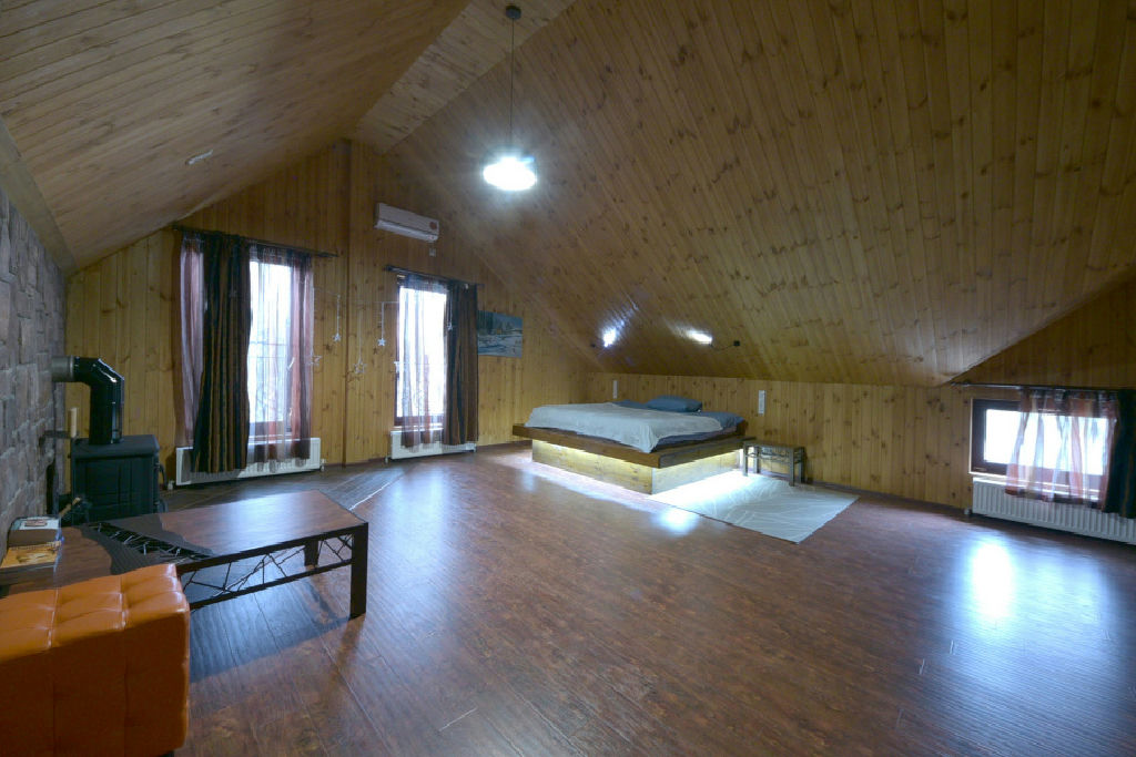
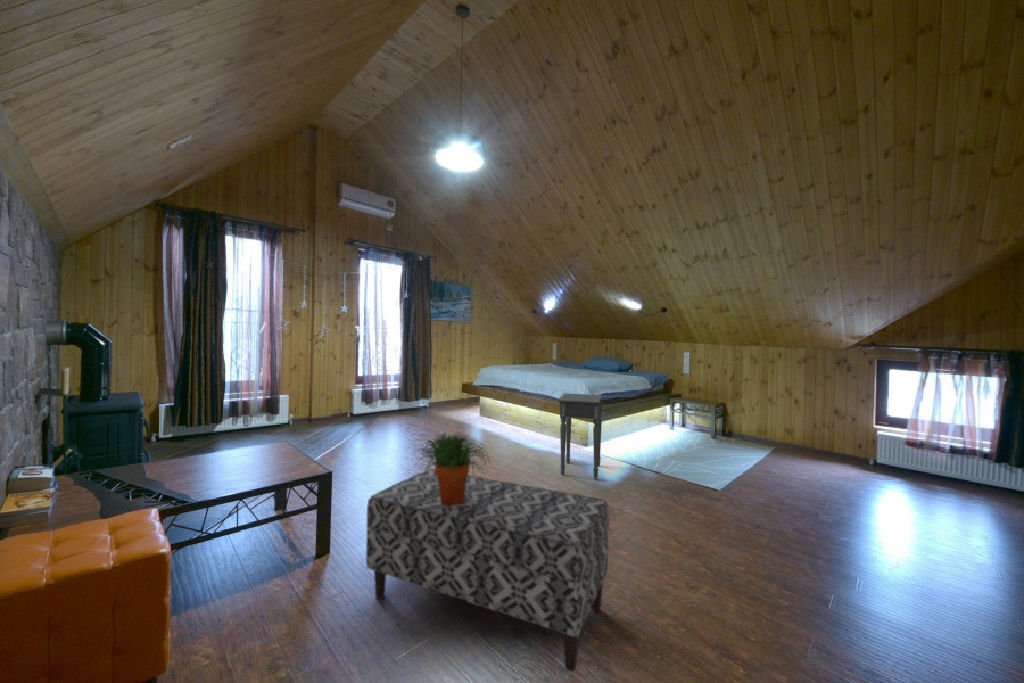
+ bench (487, 550)
+ potted plant (452, 466)
+ side table (570, 433)
